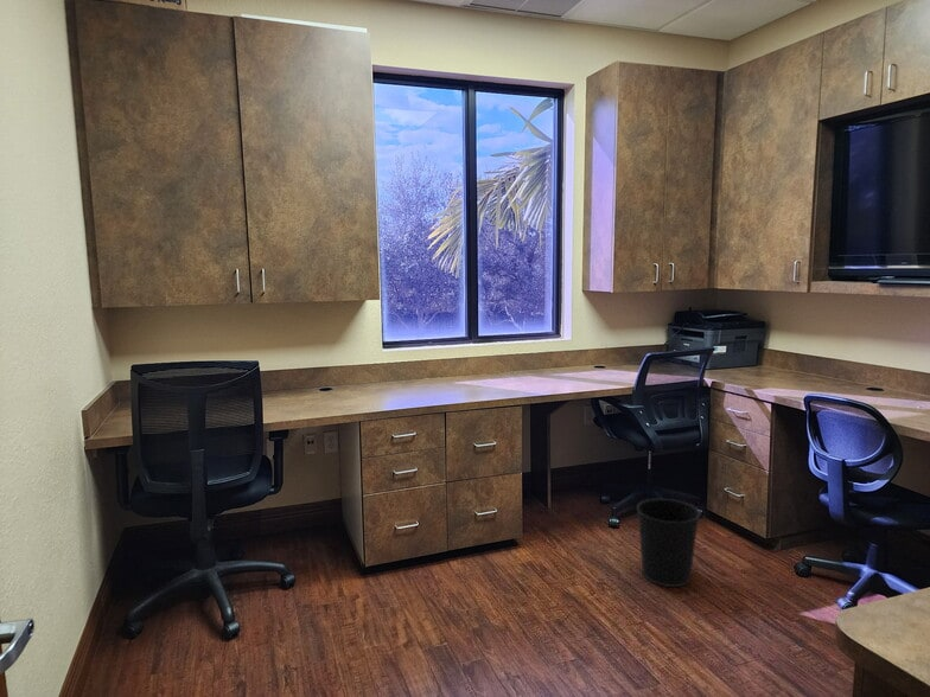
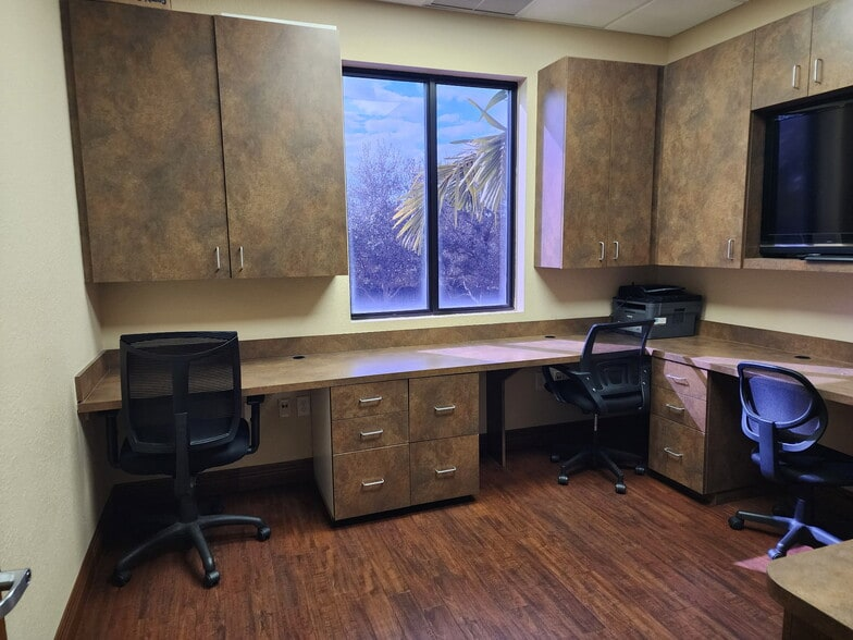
- wastebasket (667, 542)
